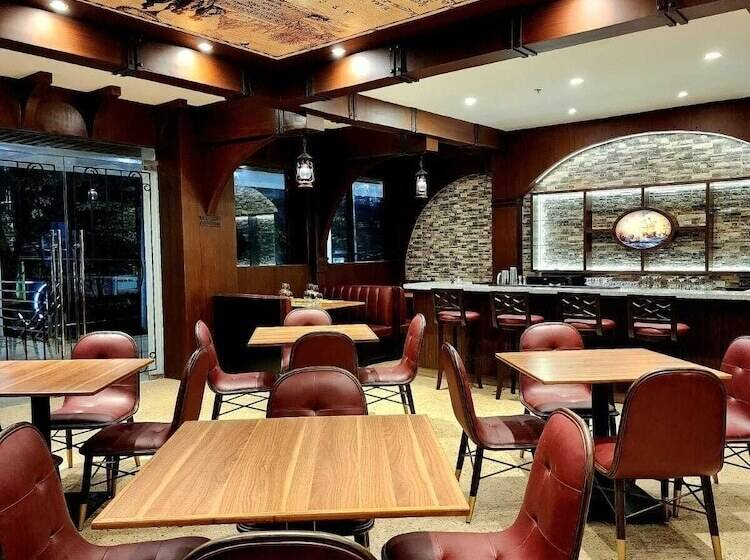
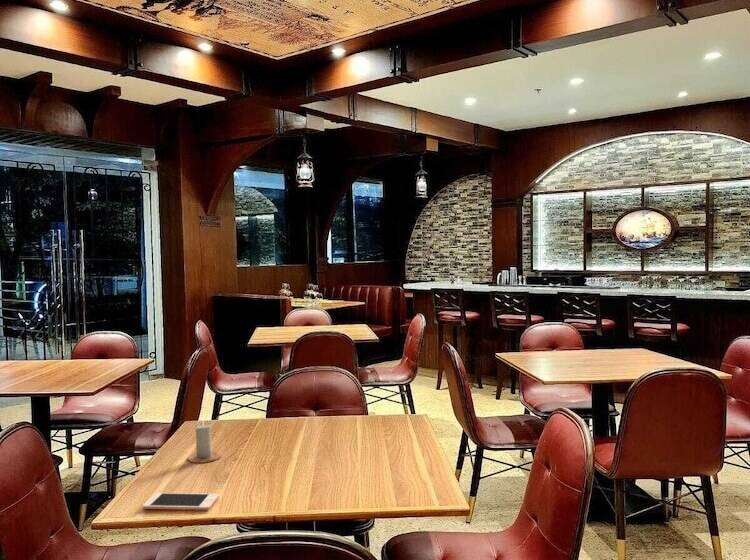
+ candle (203, 435)
+ cell phone (181, 501)
